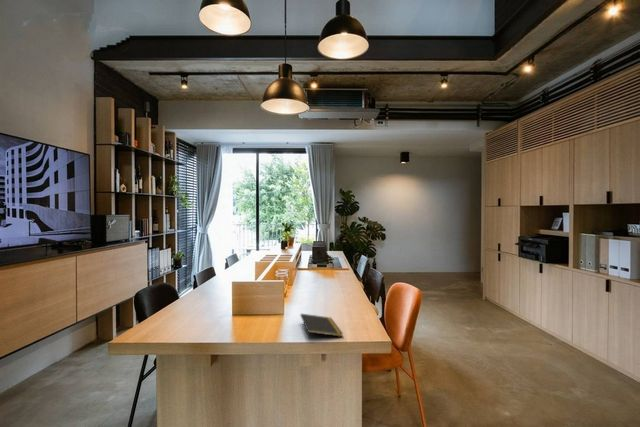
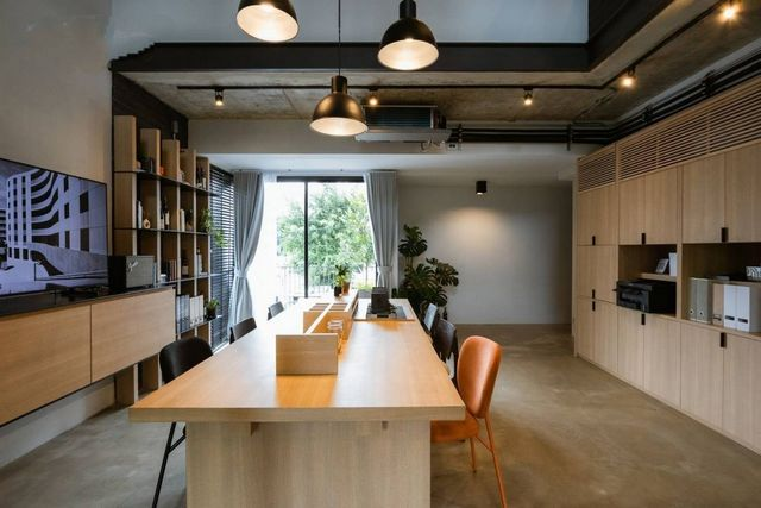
- notepad (320, 324)
